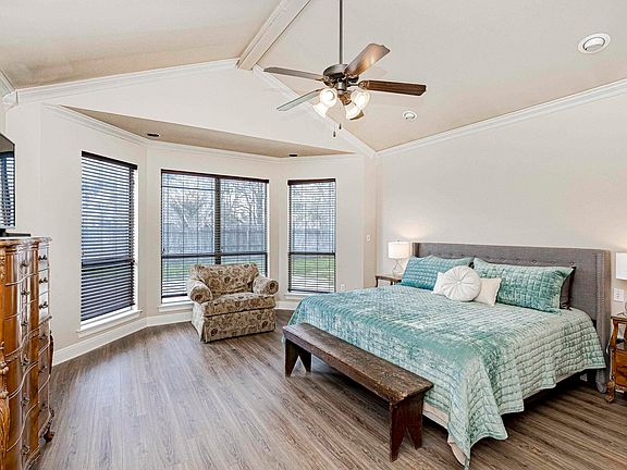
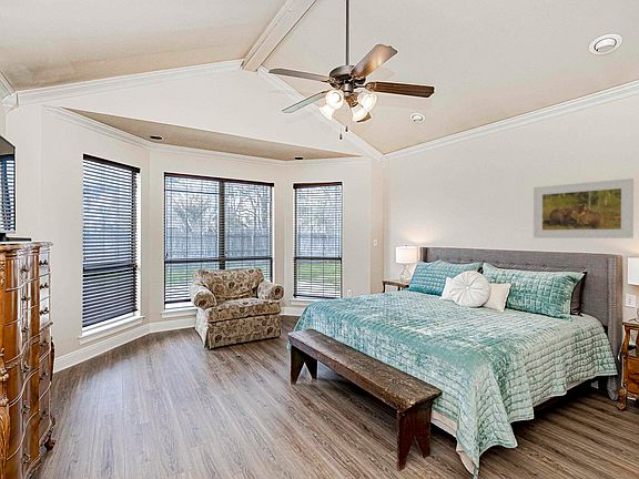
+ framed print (579, 211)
